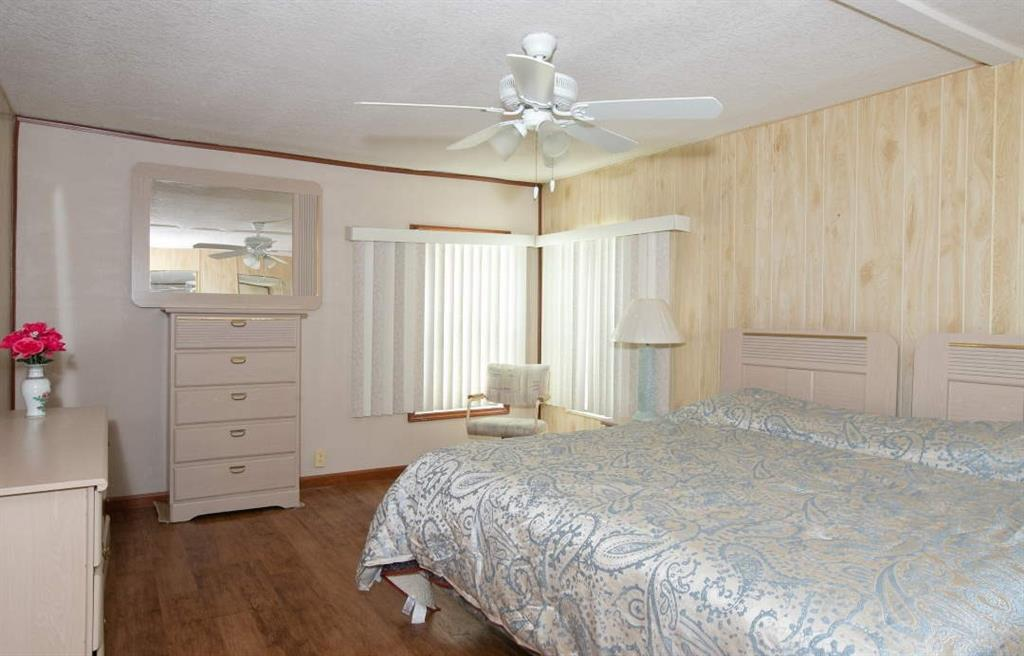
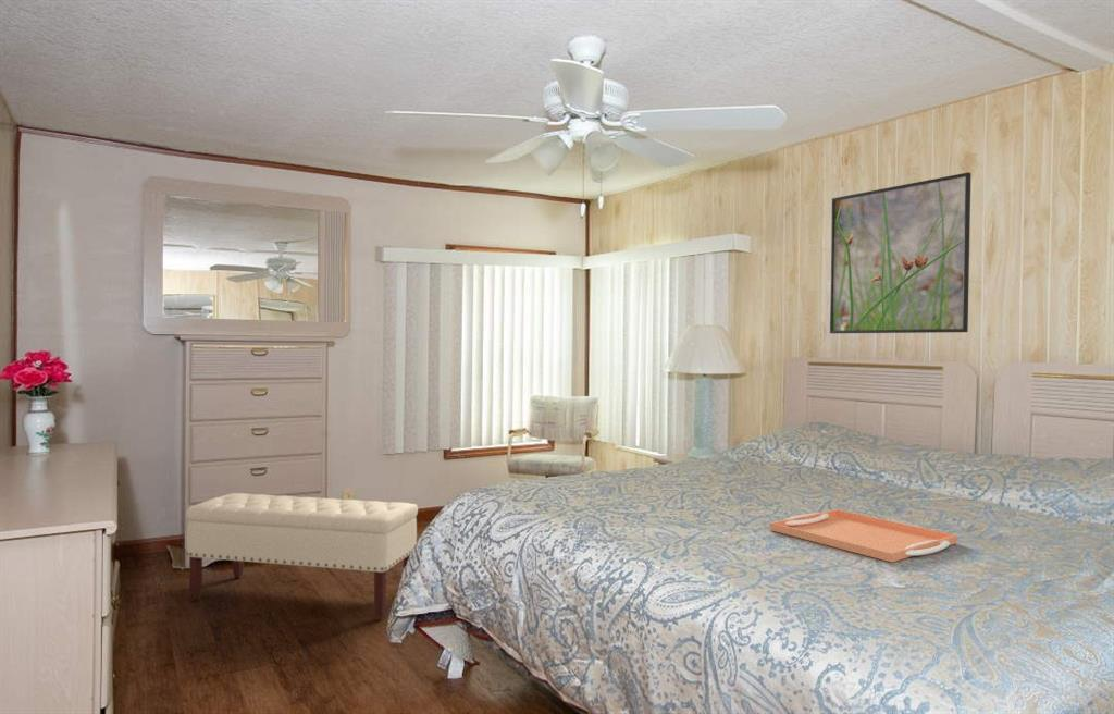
+ bench (304, 550)
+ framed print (894, 259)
+ serving tray (861, 532)
